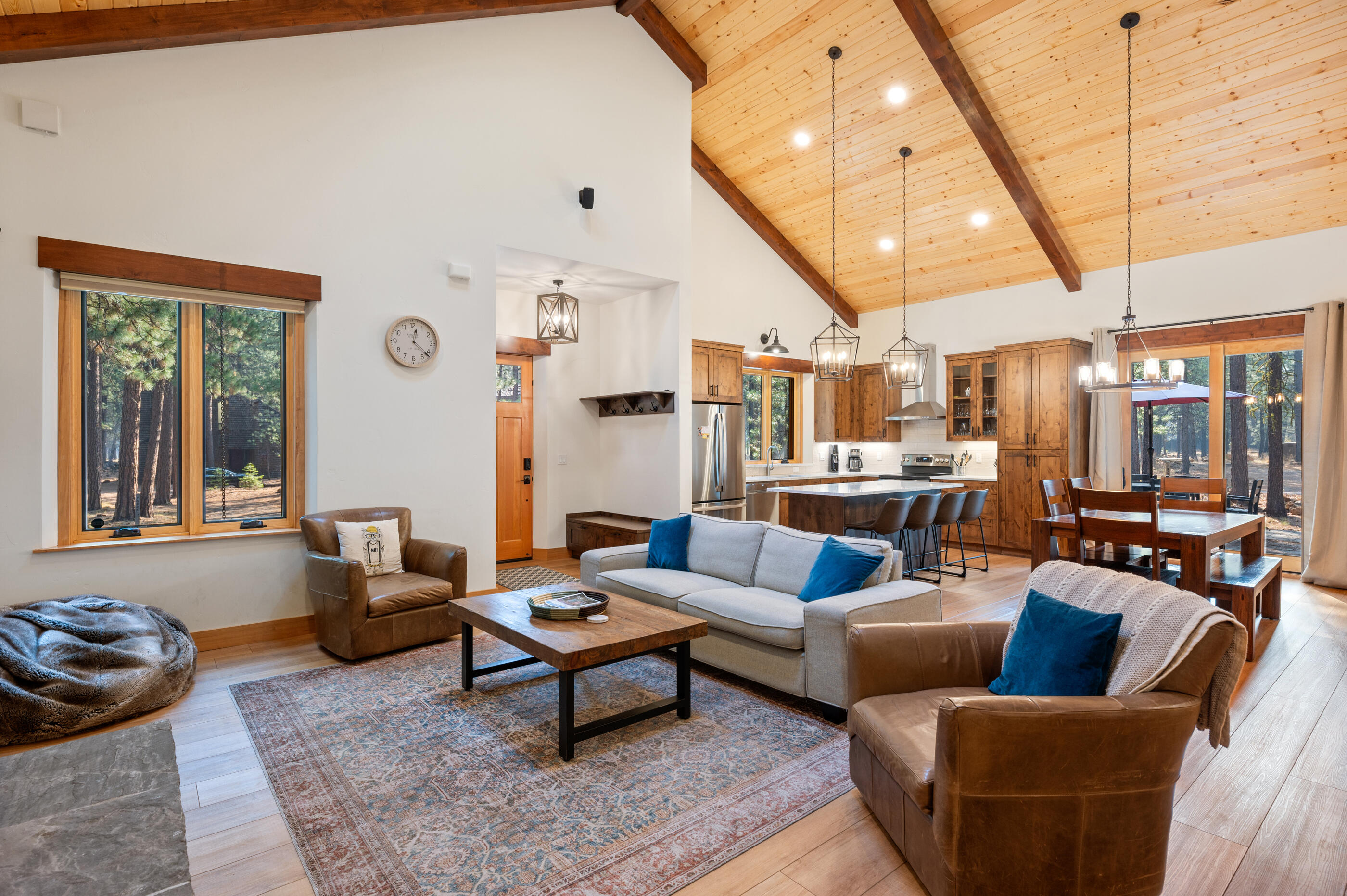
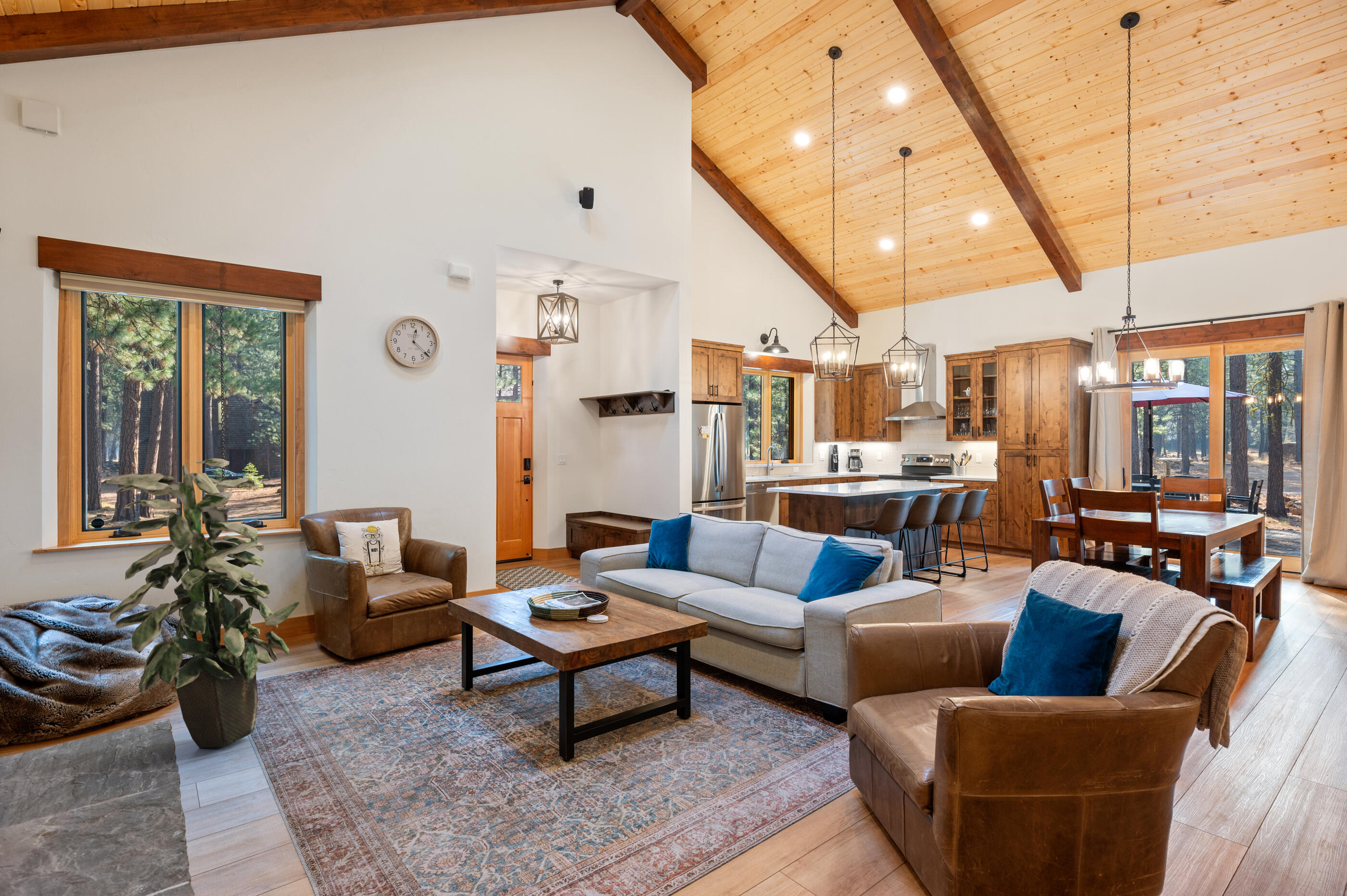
+ indoor plant (204, 602)
